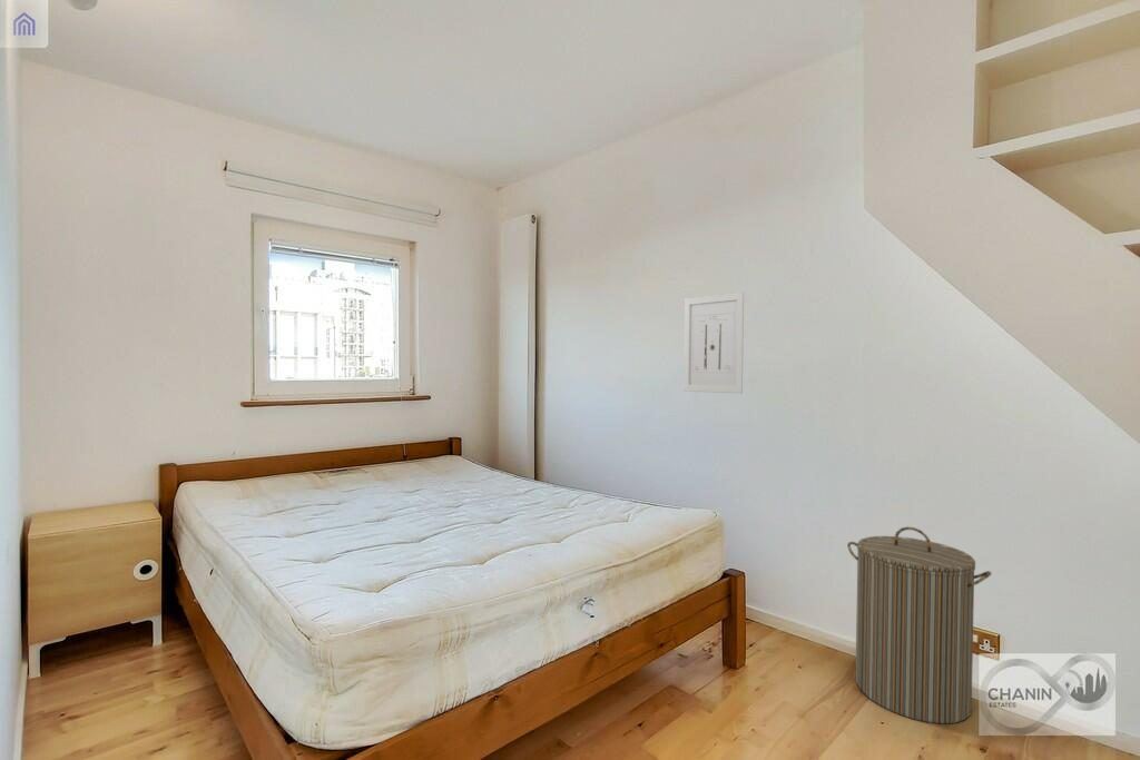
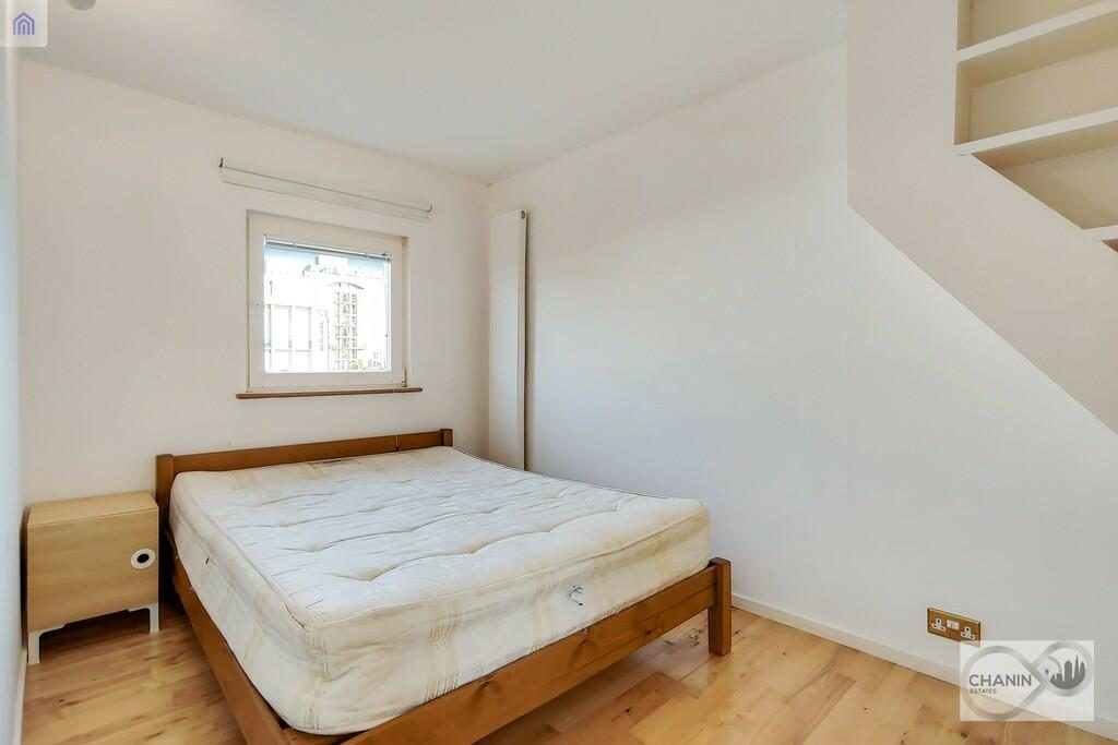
- wall art (711, 344)
- laundry hamper (912, 610)
